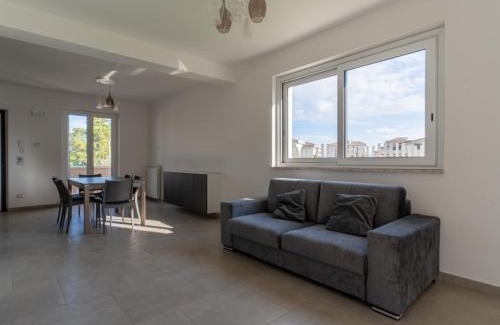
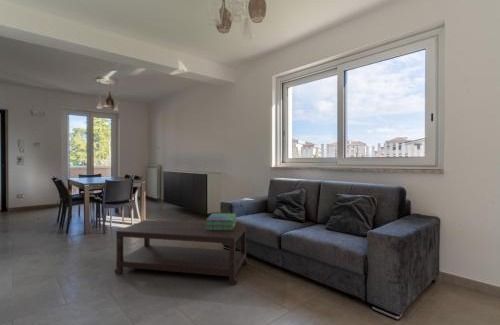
+ stack of books (221, 220)
+ coffee table (184, 248)
